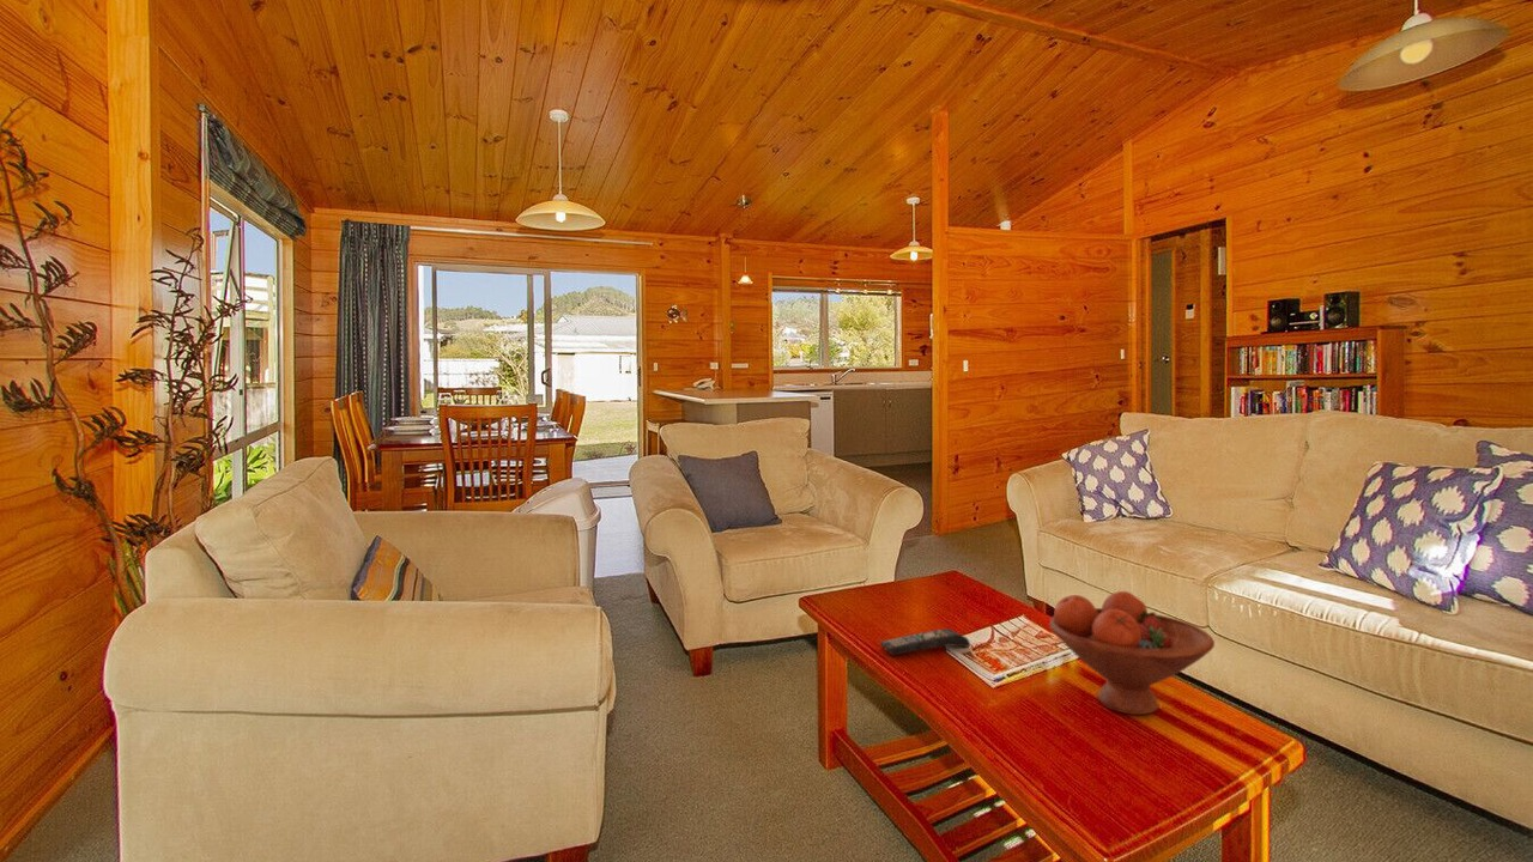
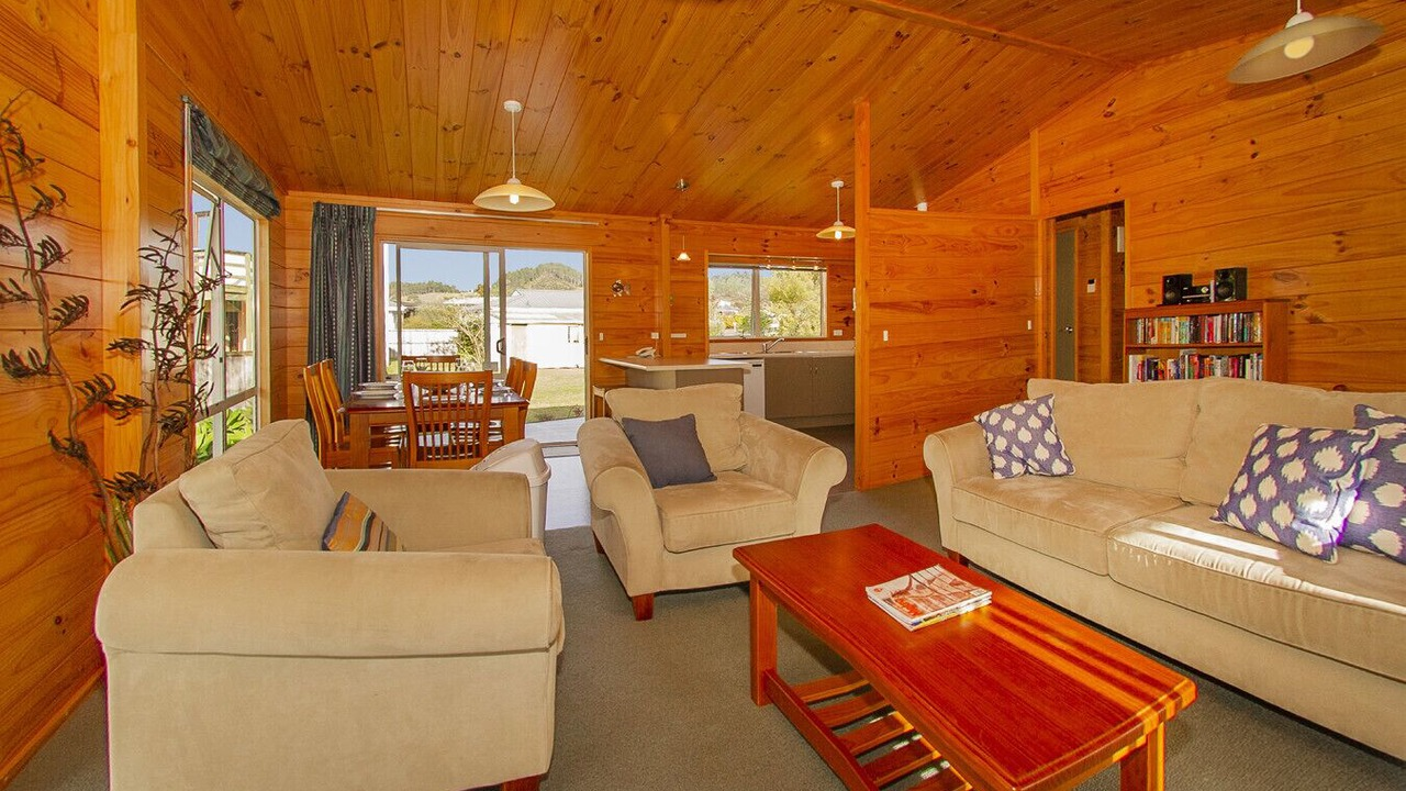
- remote control (925, 642)
- fruit bowl (1127, 651)
